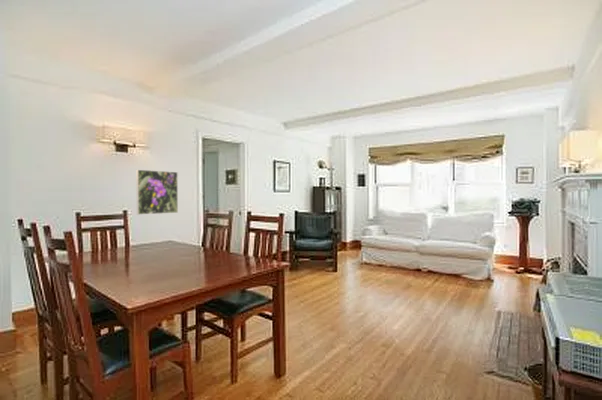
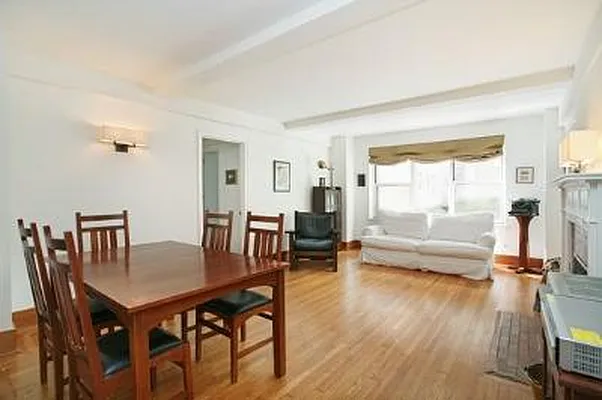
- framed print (158, 192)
